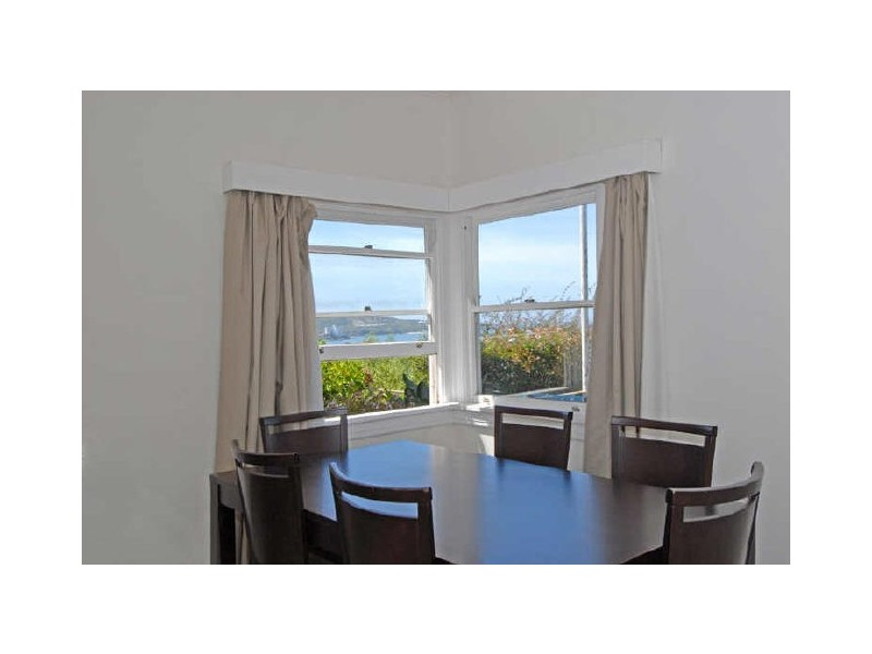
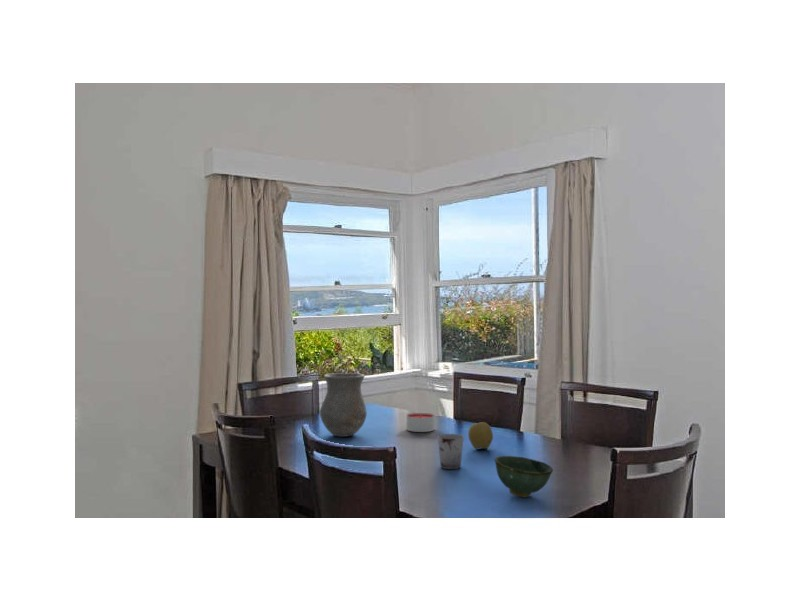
+ fruit (480, 435)
+ bowl (523, 477)
+ candle (420, 421)
+ vase (343, 405)
+ cup (452, 452)
